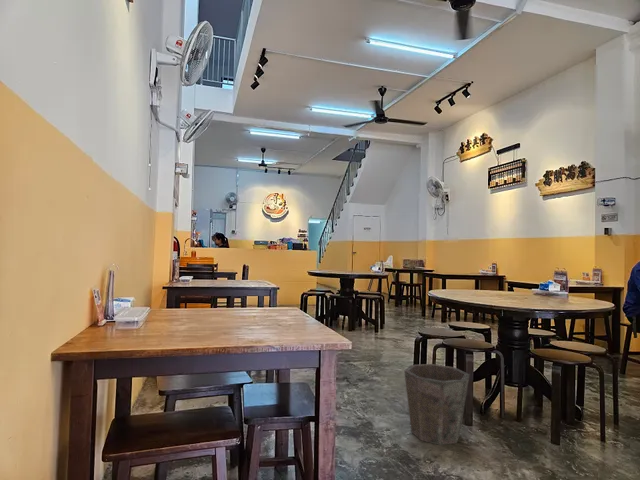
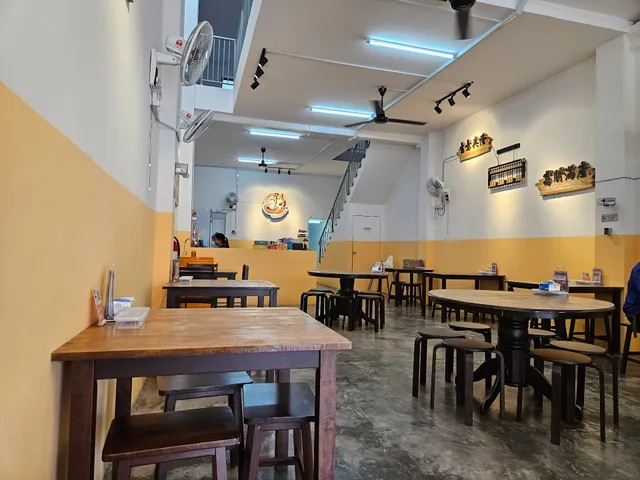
- waste bin (436, 403)
